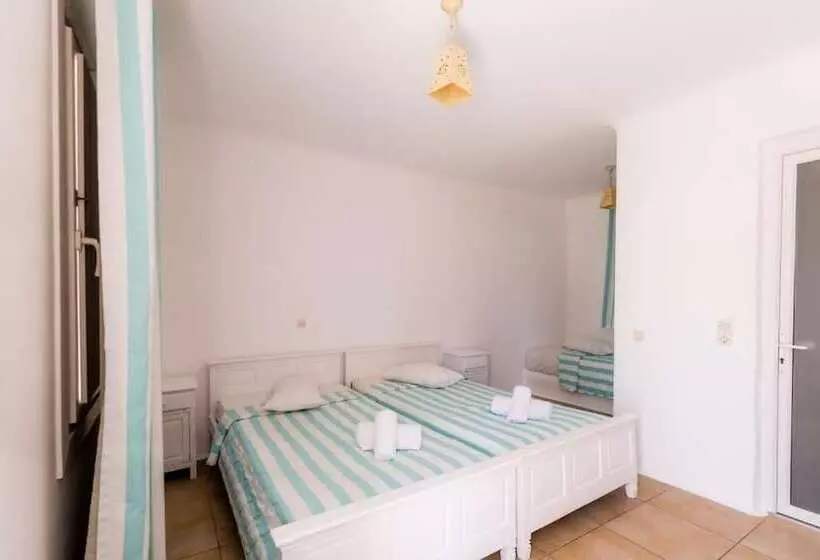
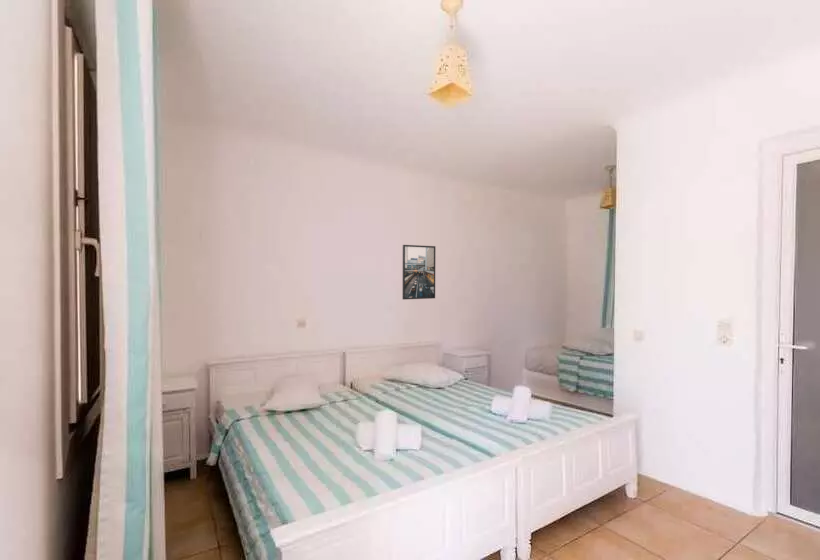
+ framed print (419, 272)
